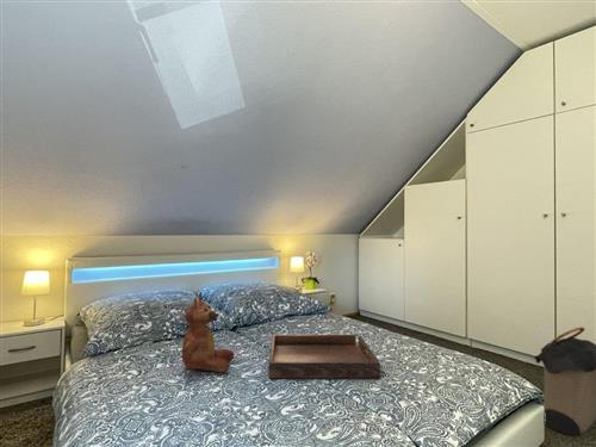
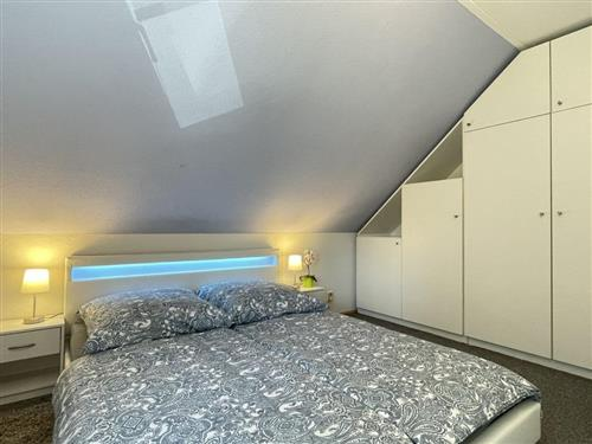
- serving tray (319, 353)
- teddy bear (207, 330)
- laundry hamper (569, 370)
